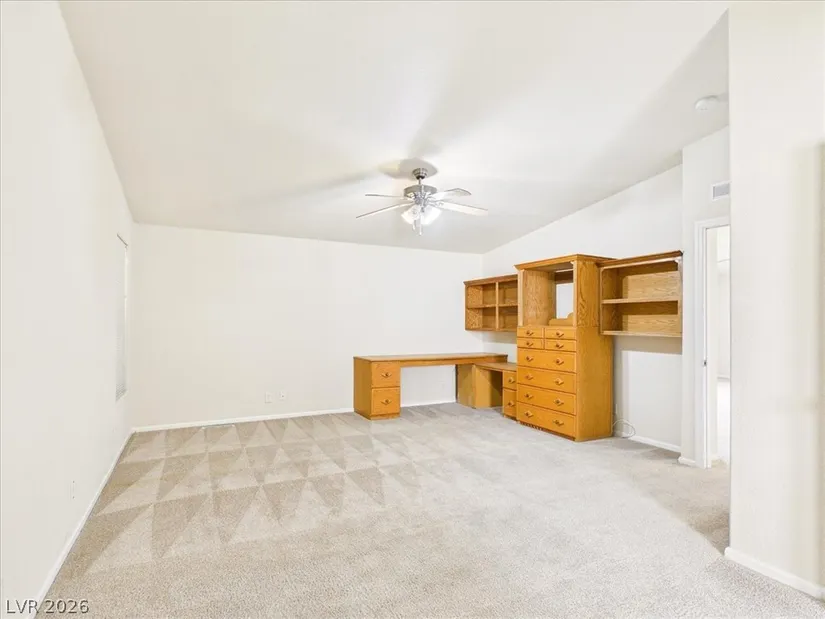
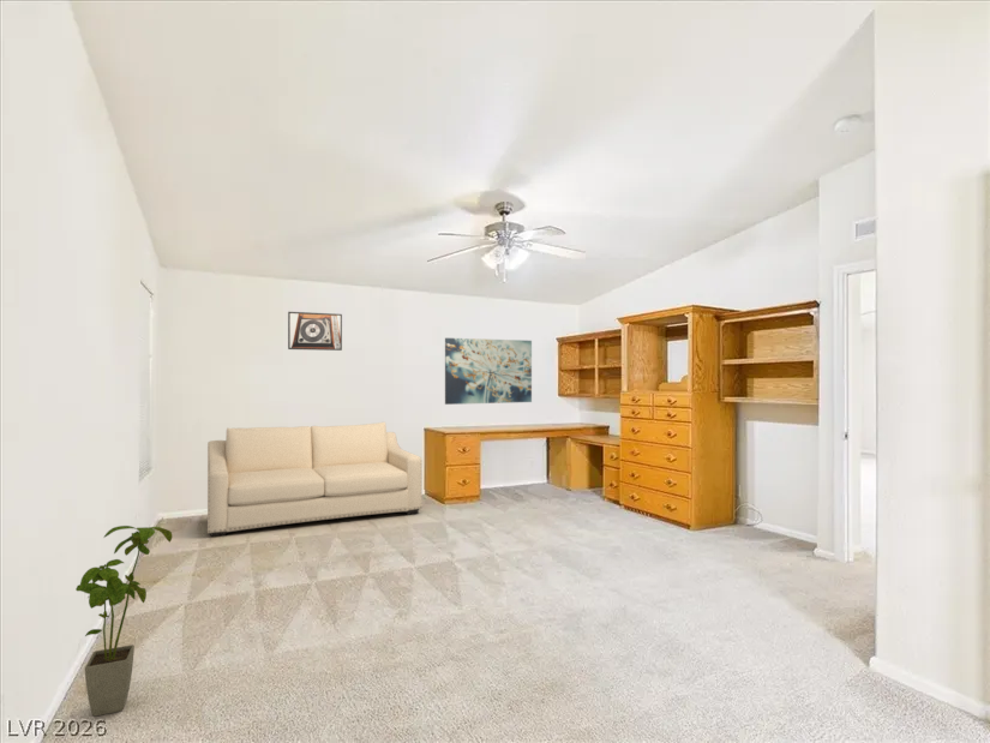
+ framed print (314, 331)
+ sofa (314, 471)
+ wall art (490, 371)
+ house plant (124, 611)
